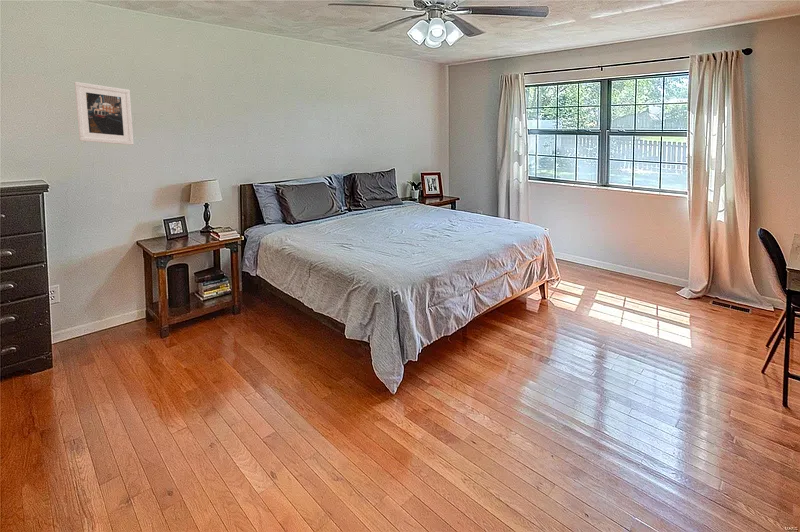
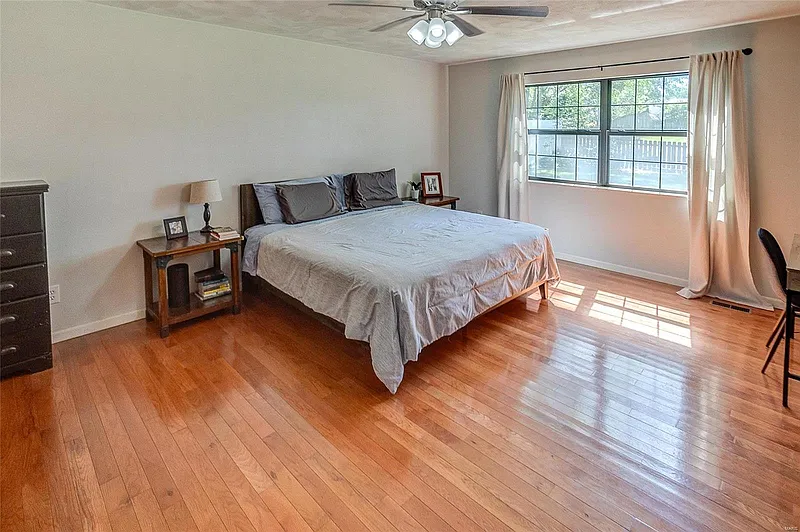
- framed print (105, 114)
